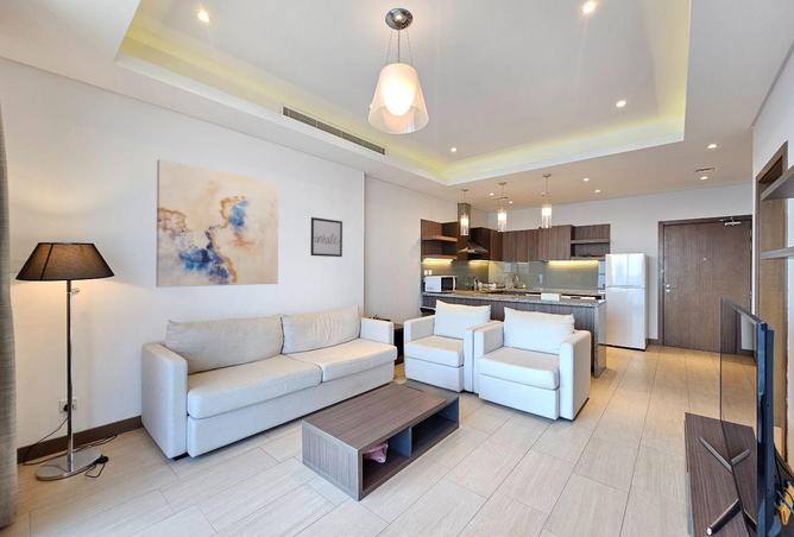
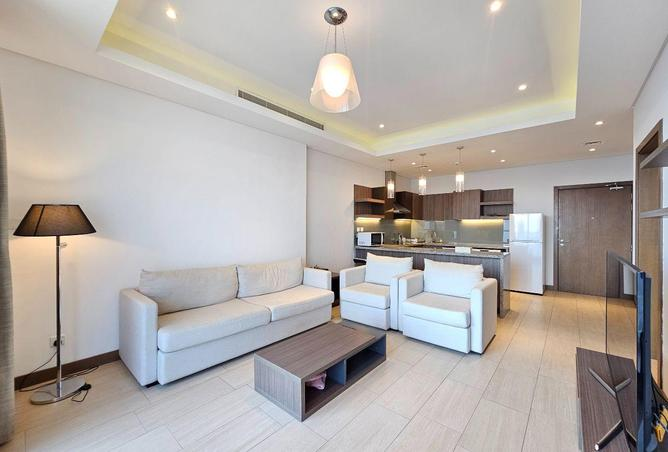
- wall art (223, 228)
- wall art (327, 238)
